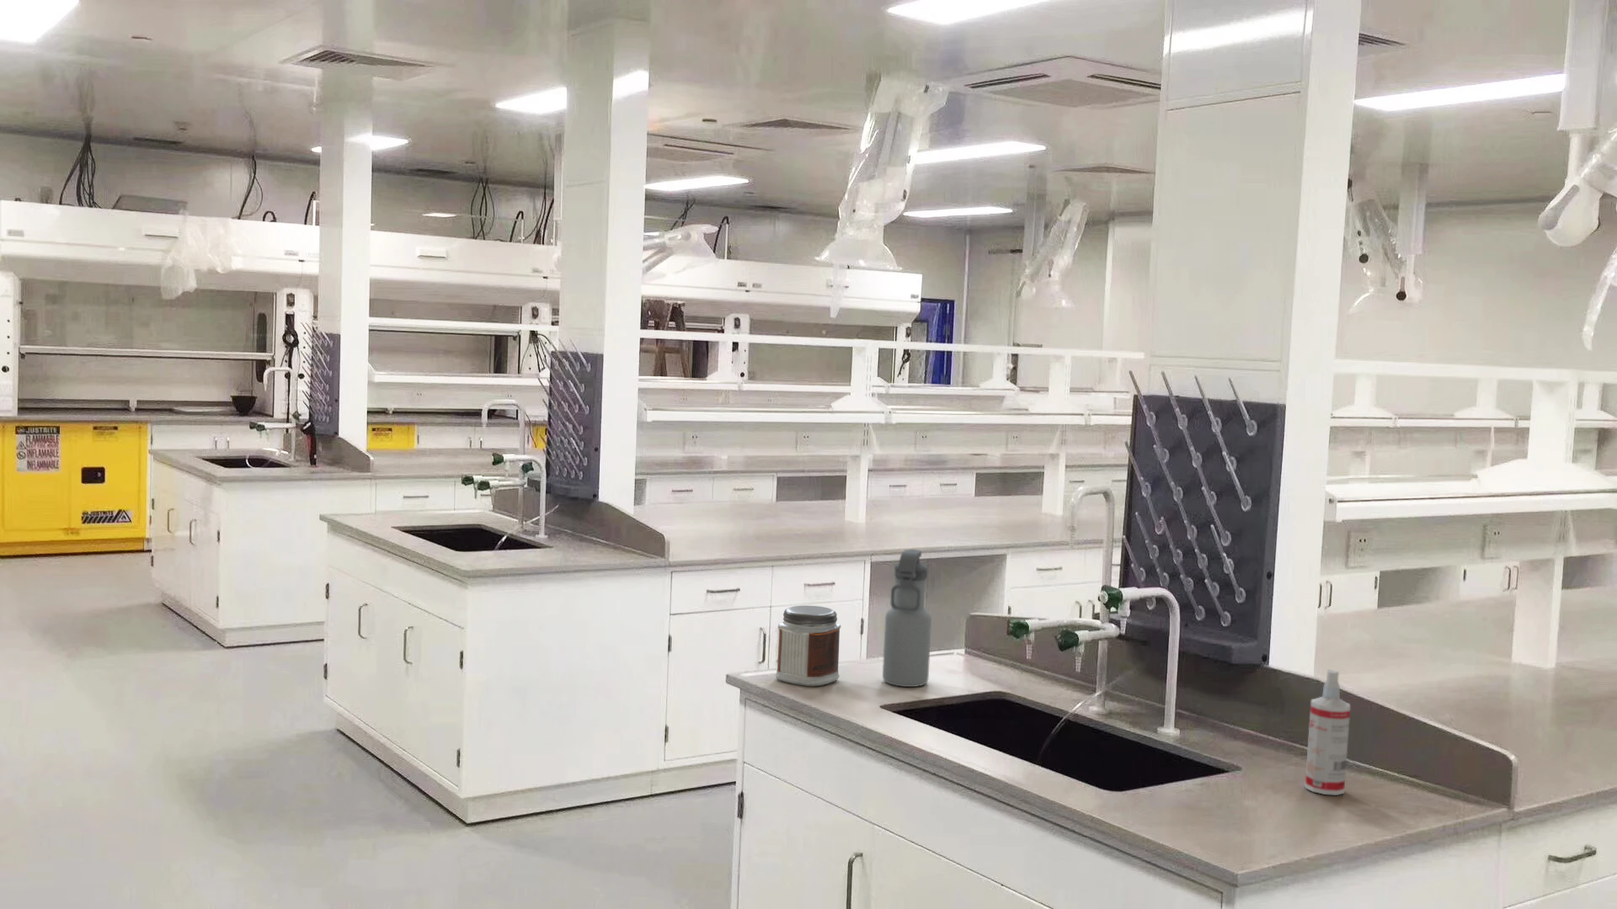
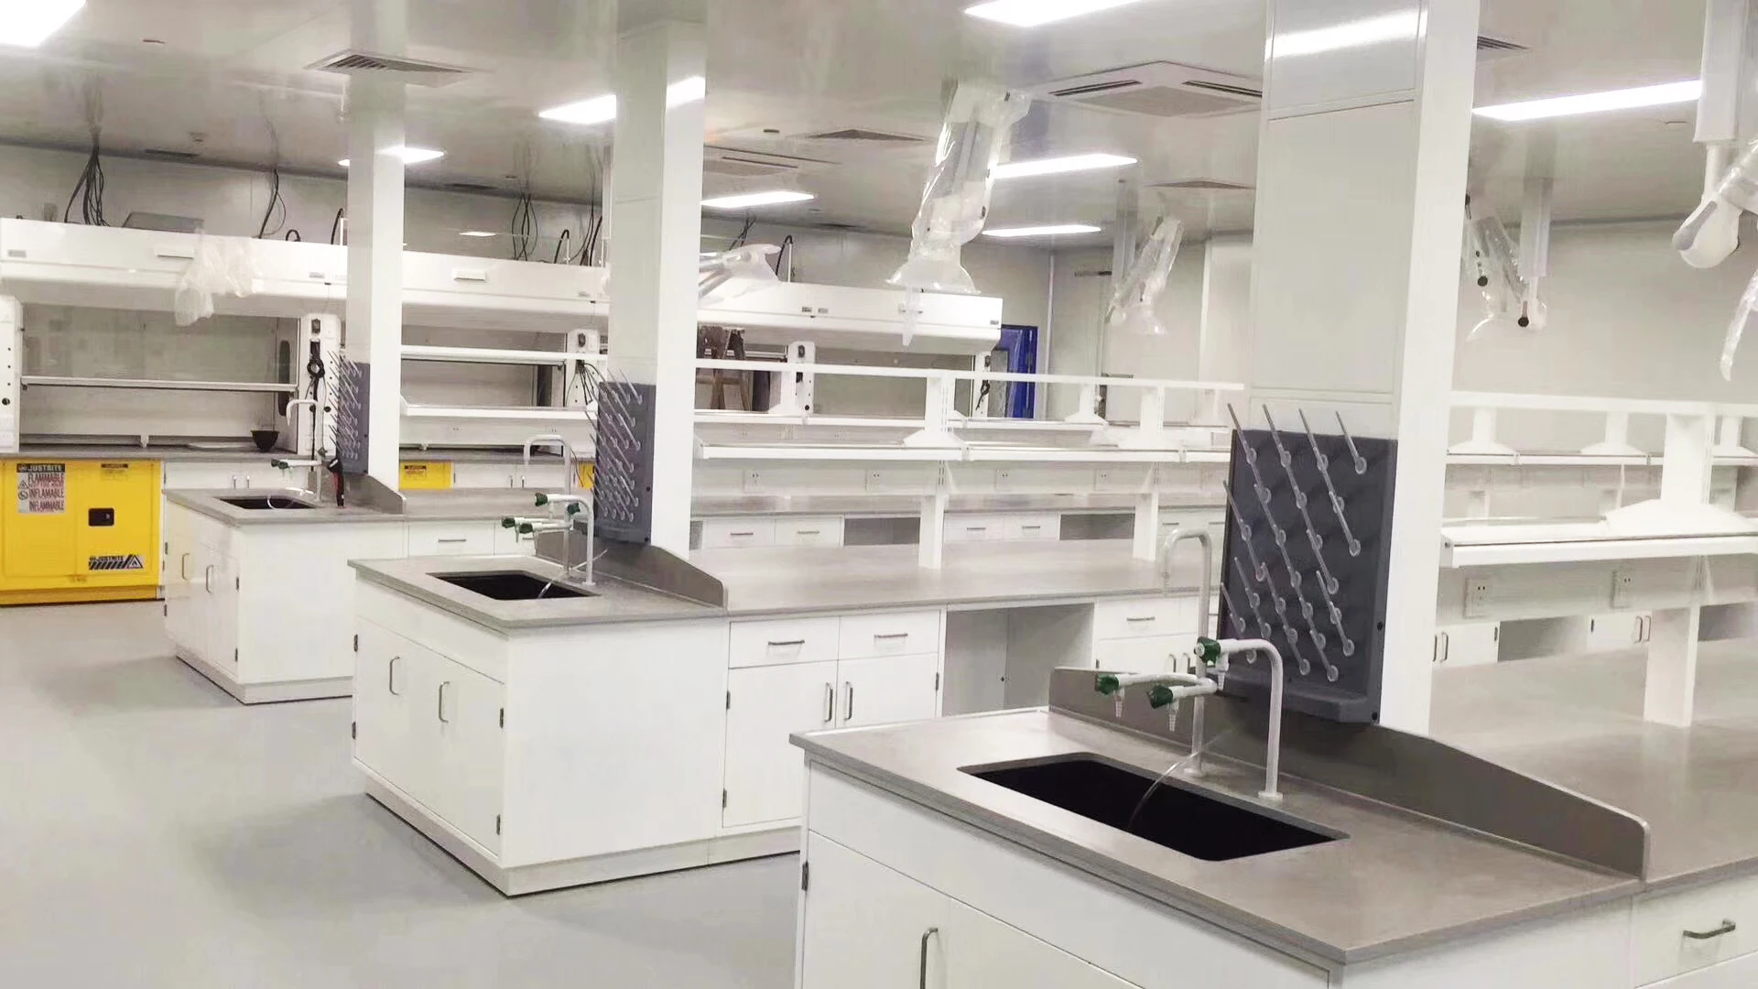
- water bottle (907, 617)
- jar (808, 644)
- spray bottle (1328, 729)
